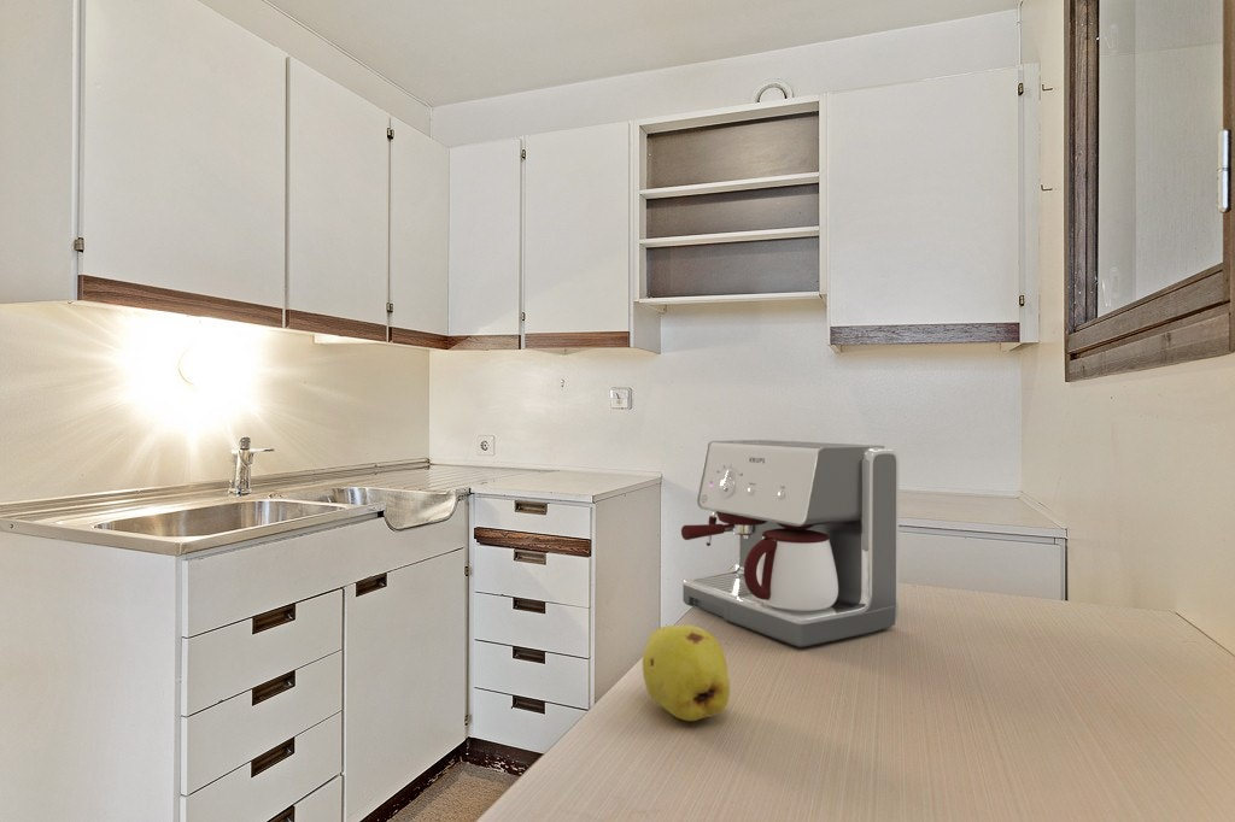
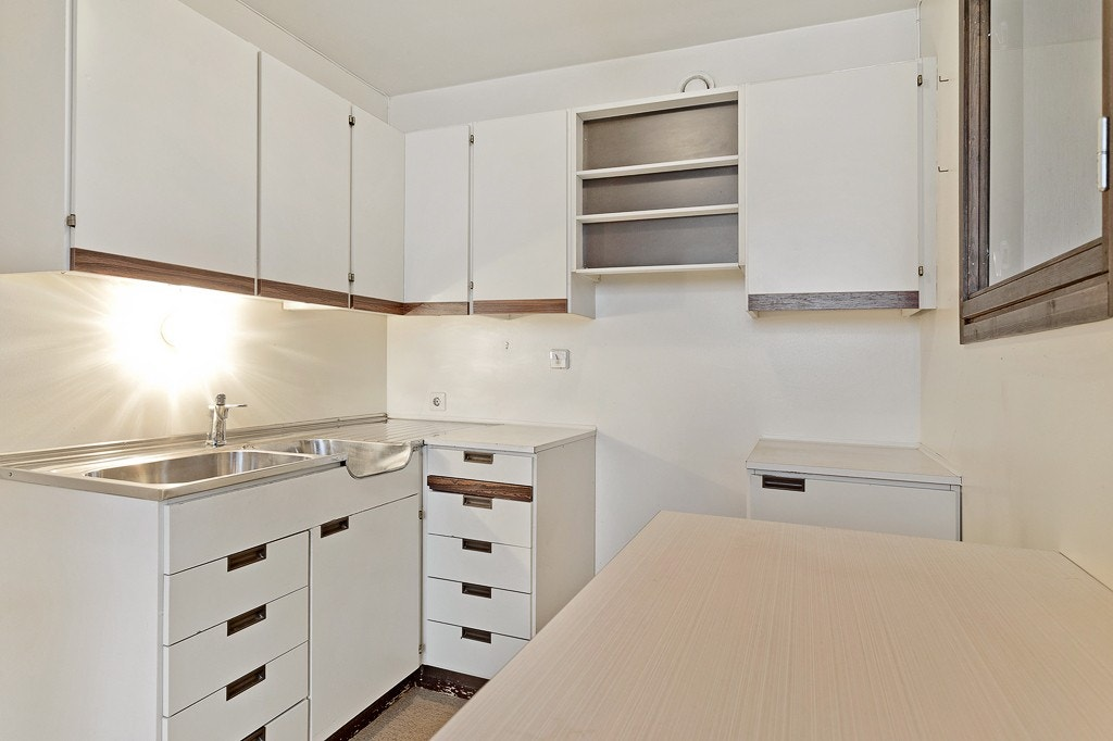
- fruit (683, 665)
- coffee maker (784, 528)
